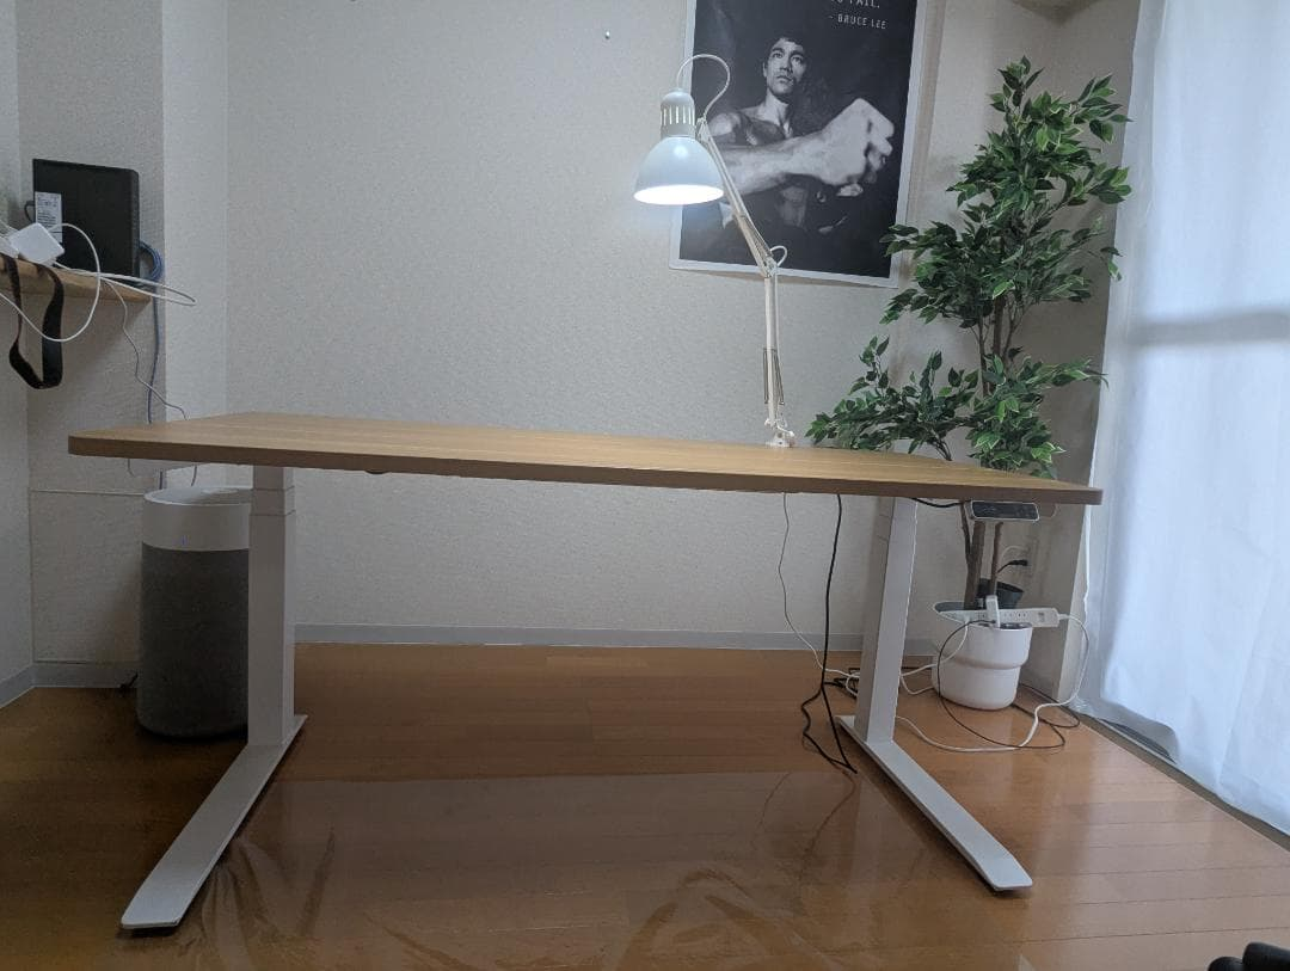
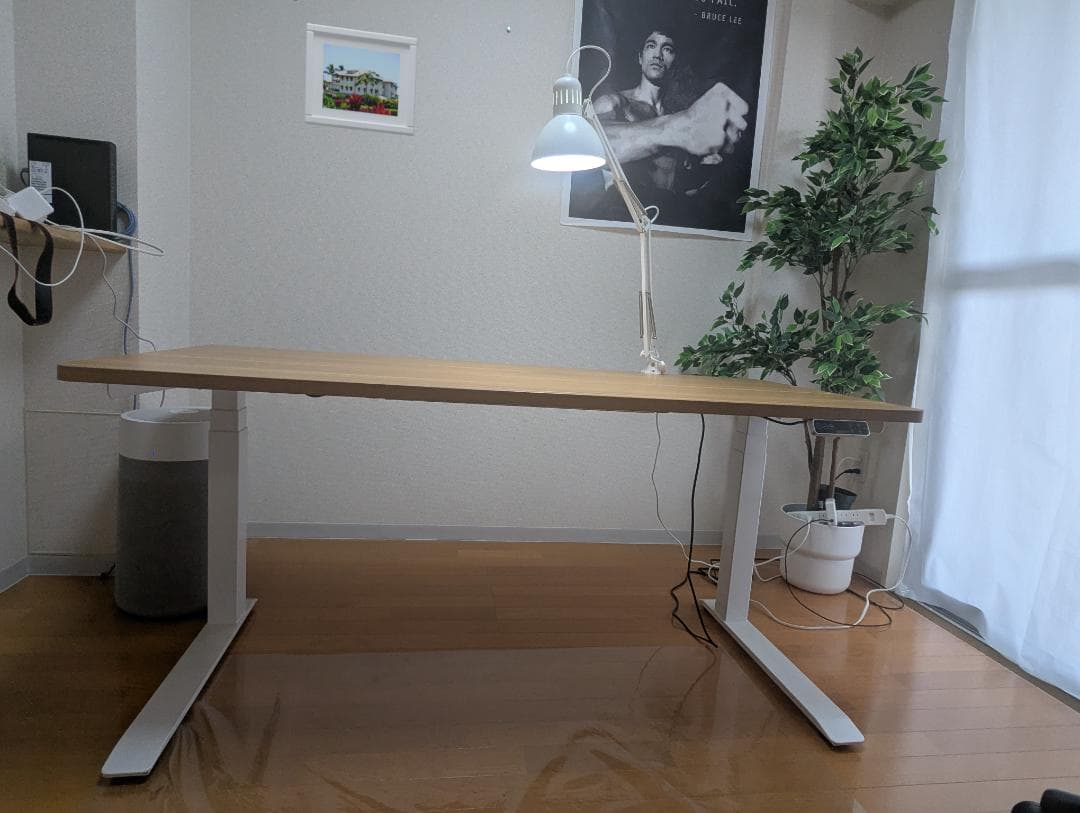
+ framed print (361, 81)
